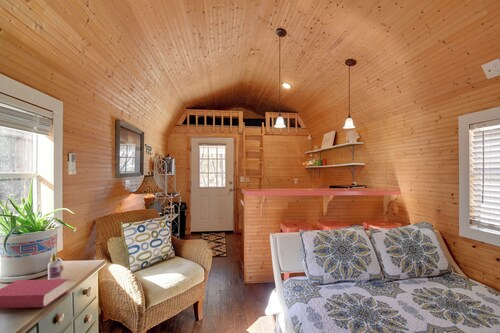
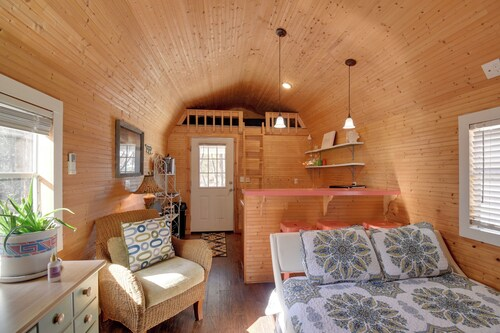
- book (29, 293)
